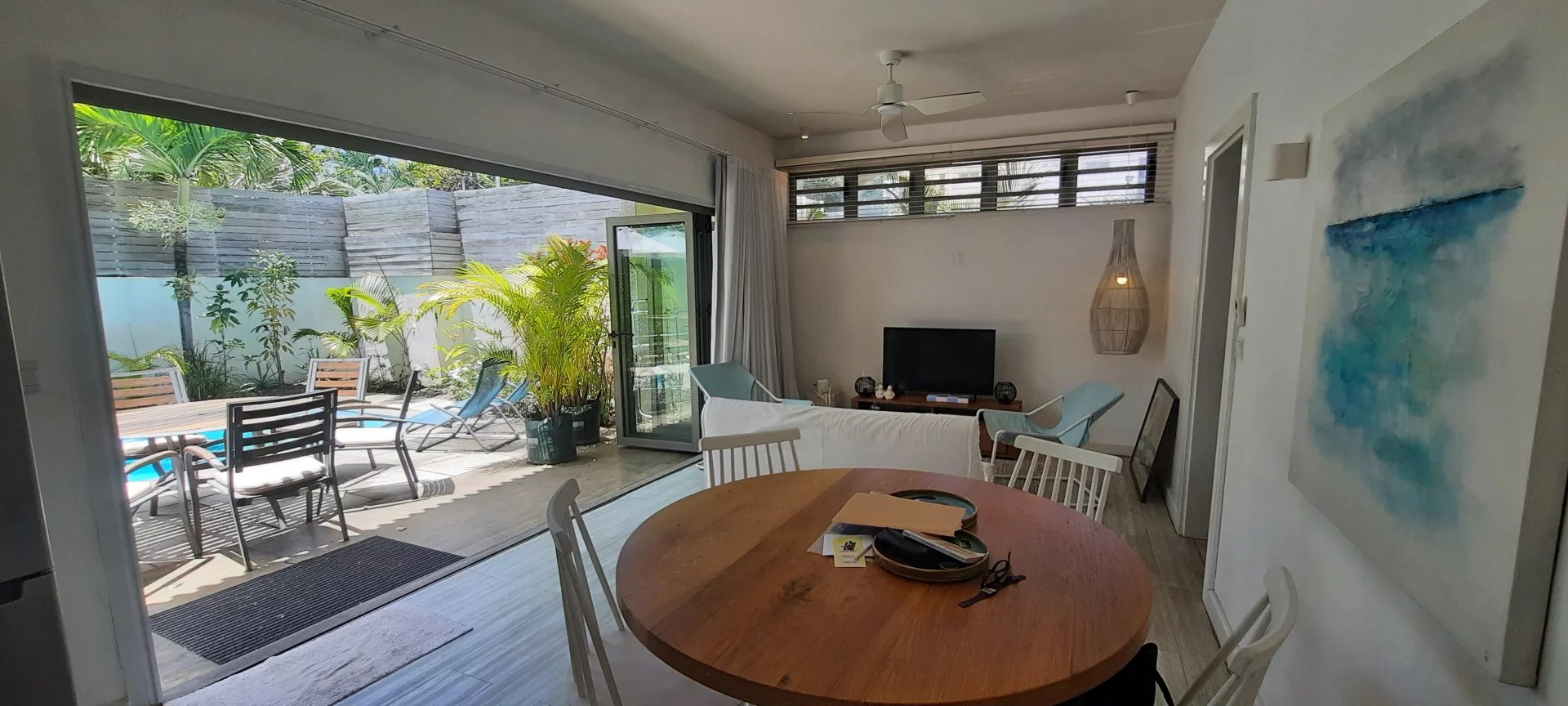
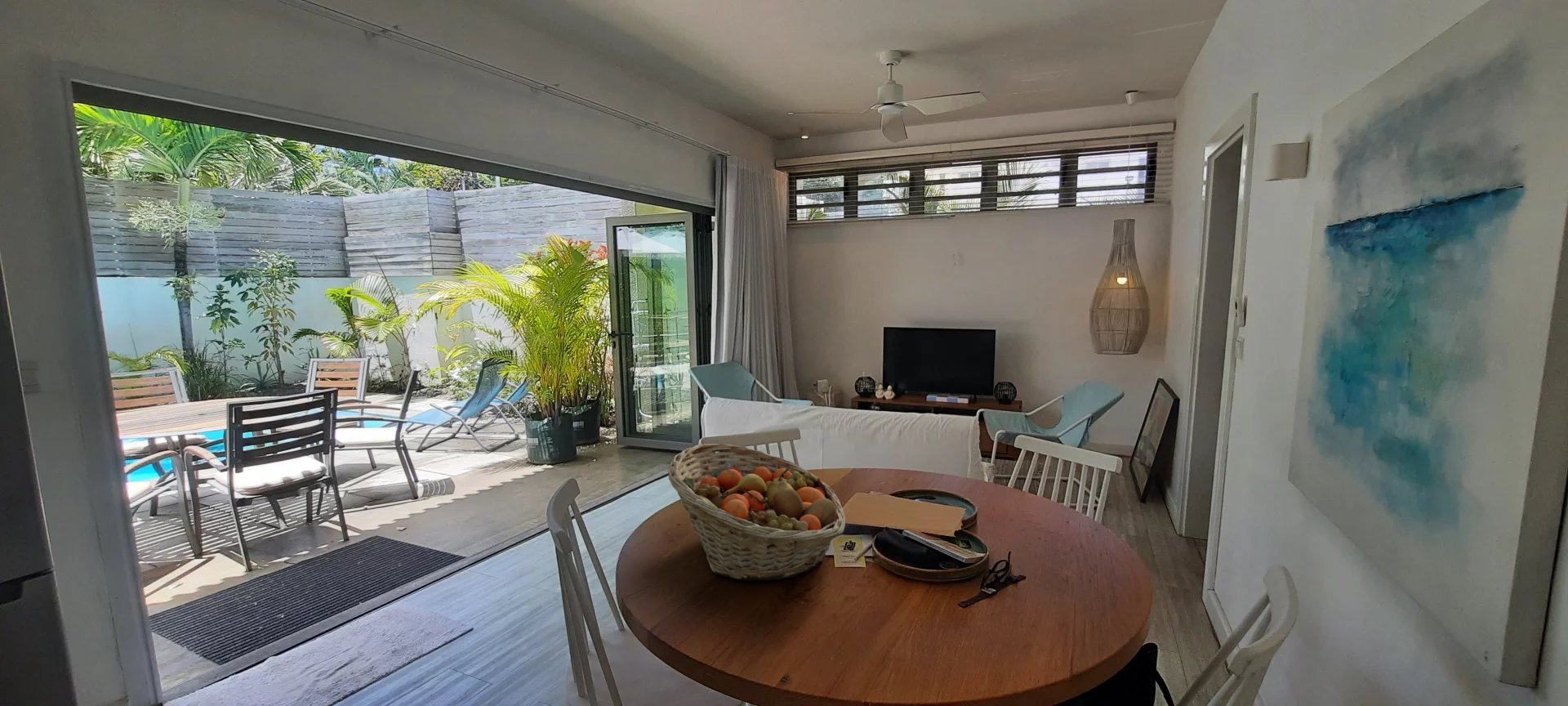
+ fruit basket (758, 502)
